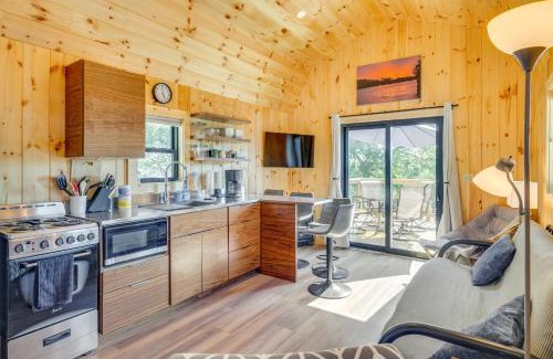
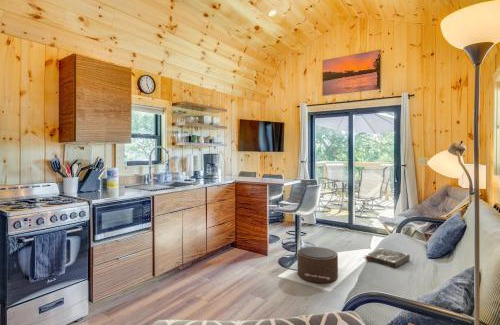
+ pouf (320, 263)
+ book (387, 257)
